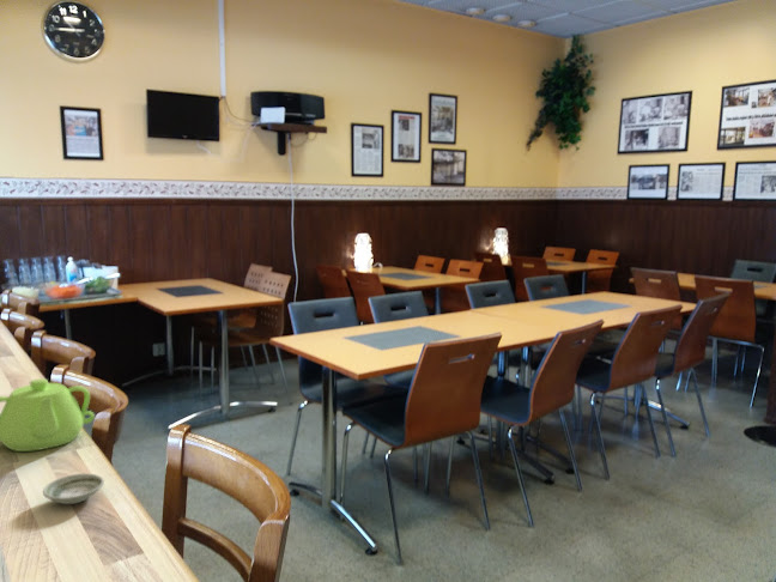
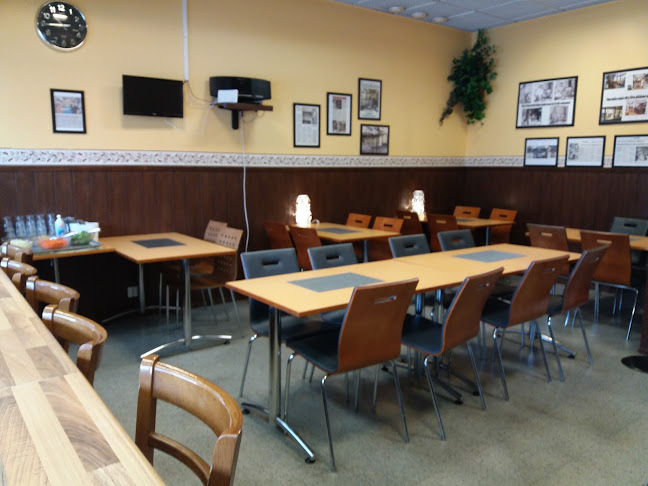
- teapot (41, 412)
- saucer (74, 491)
